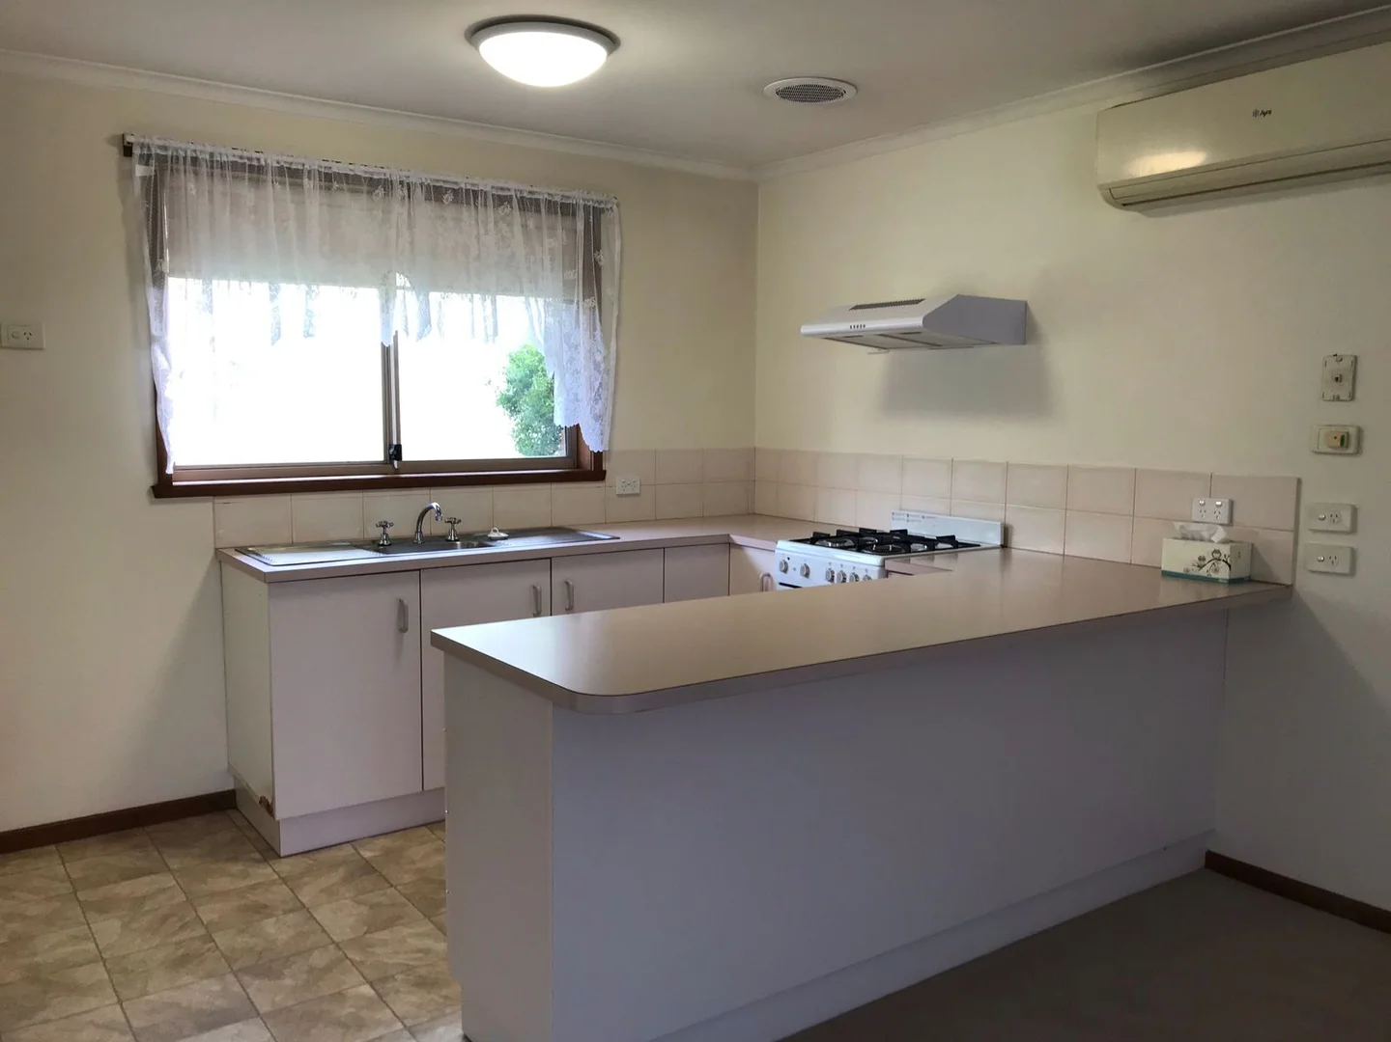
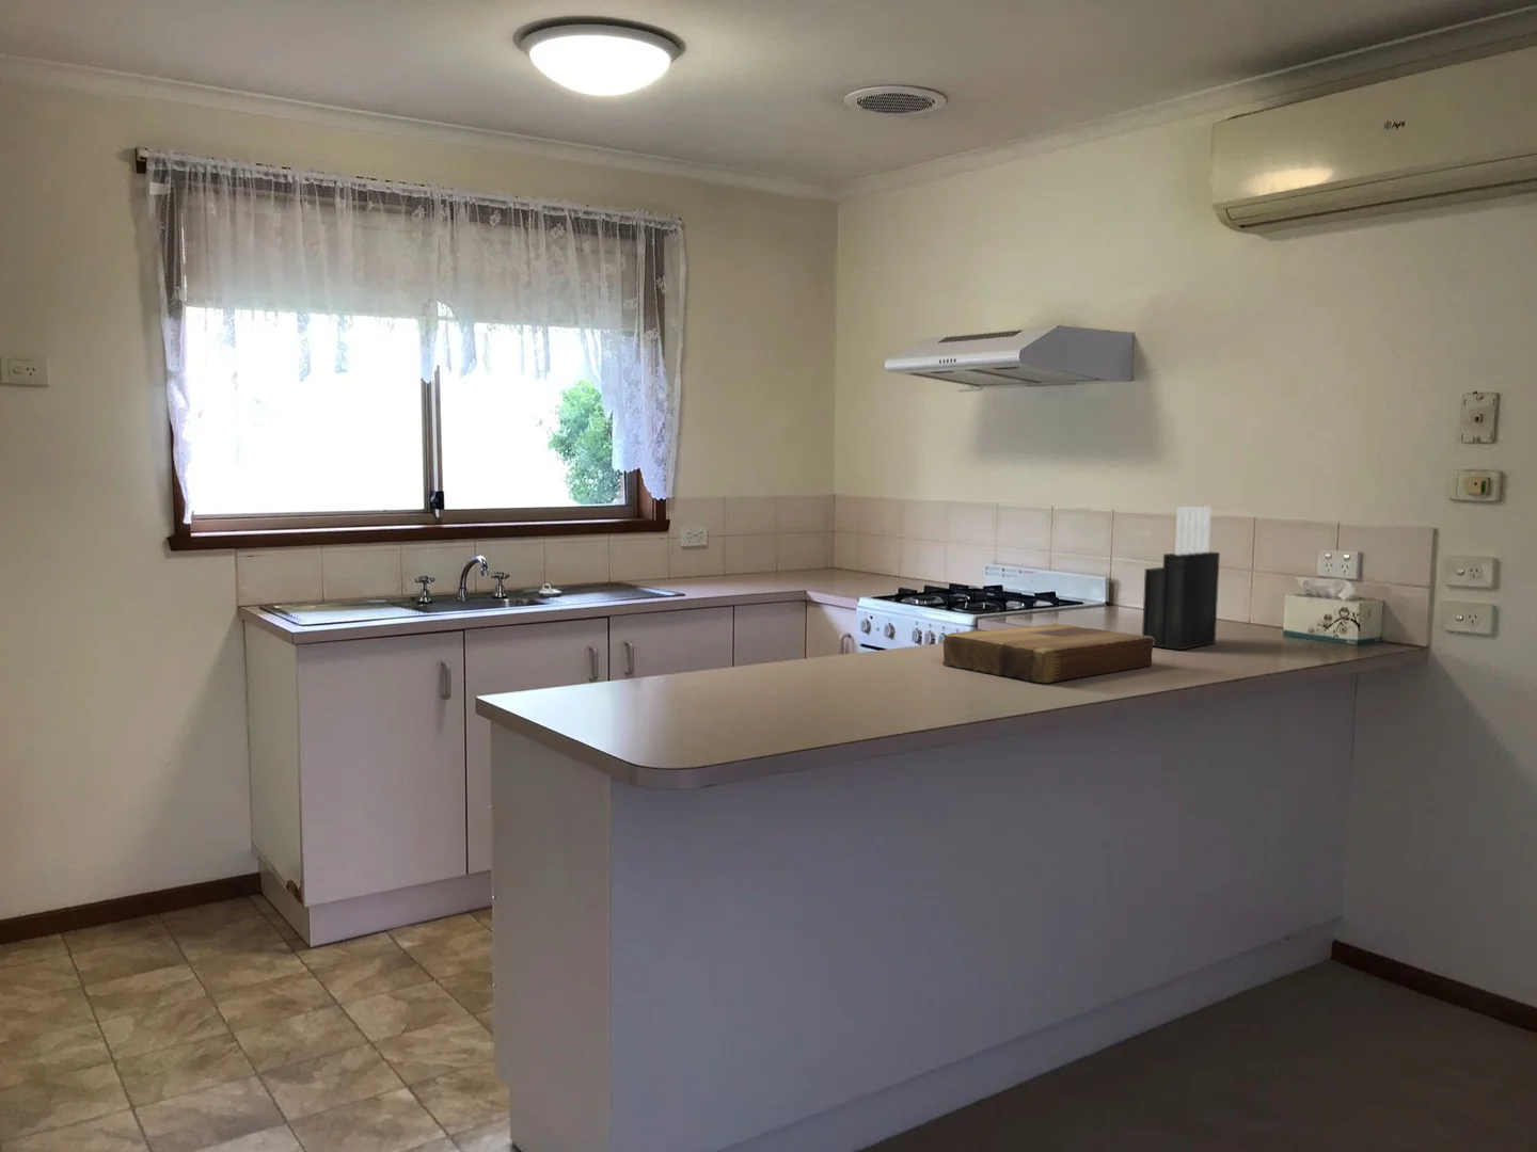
+ cutting board (1047, 649)
+ knife block (1178, 575)
